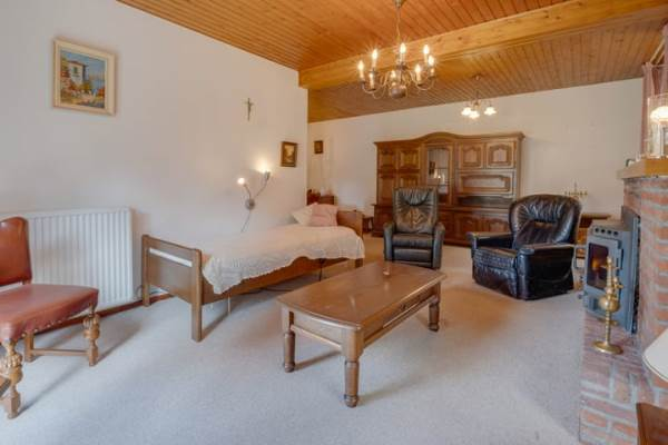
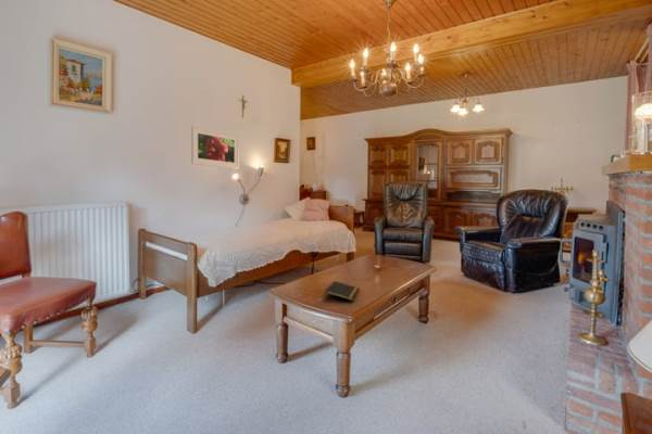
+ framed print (216, 149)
+ notepad (342, 290)
